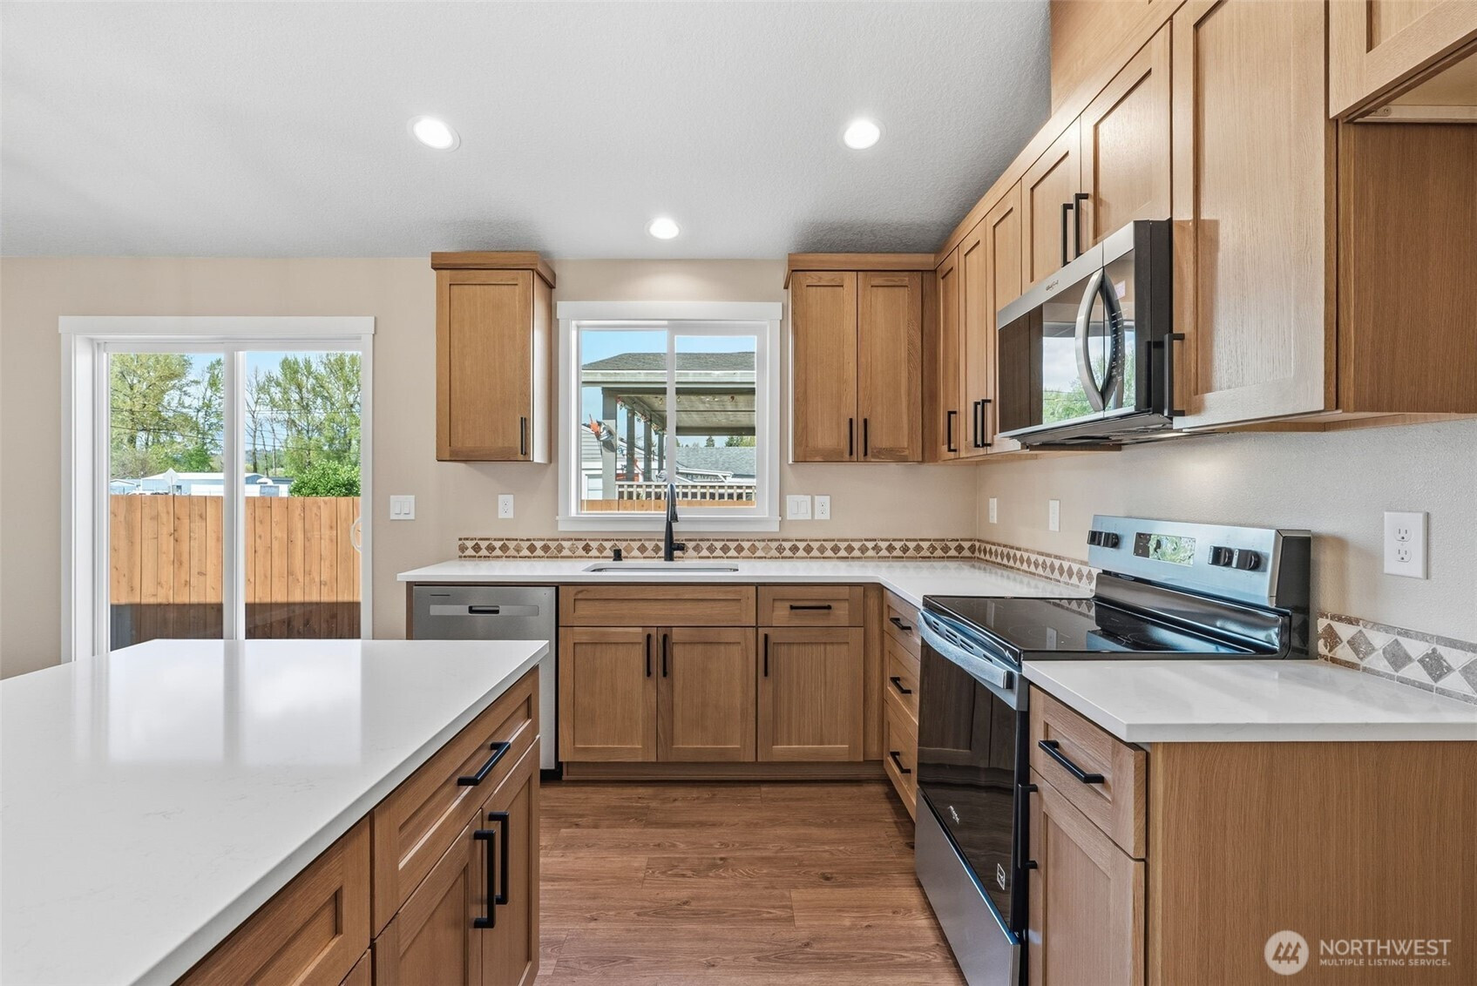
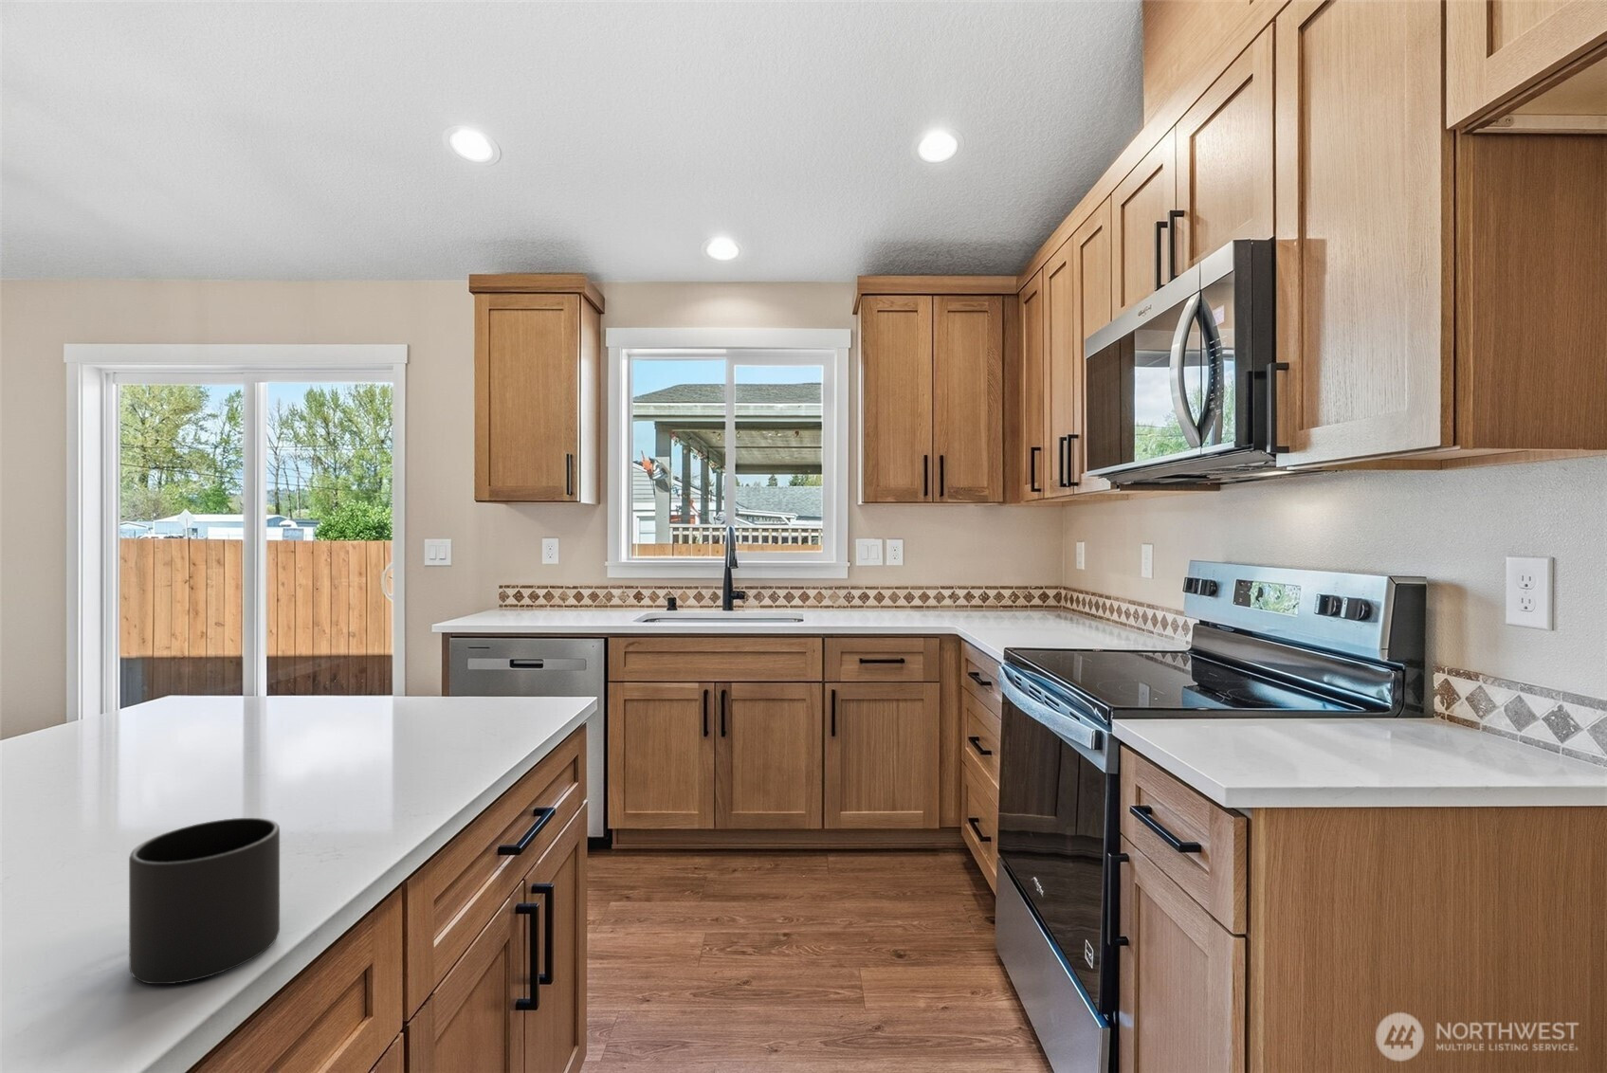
+ mug (207, 889)
